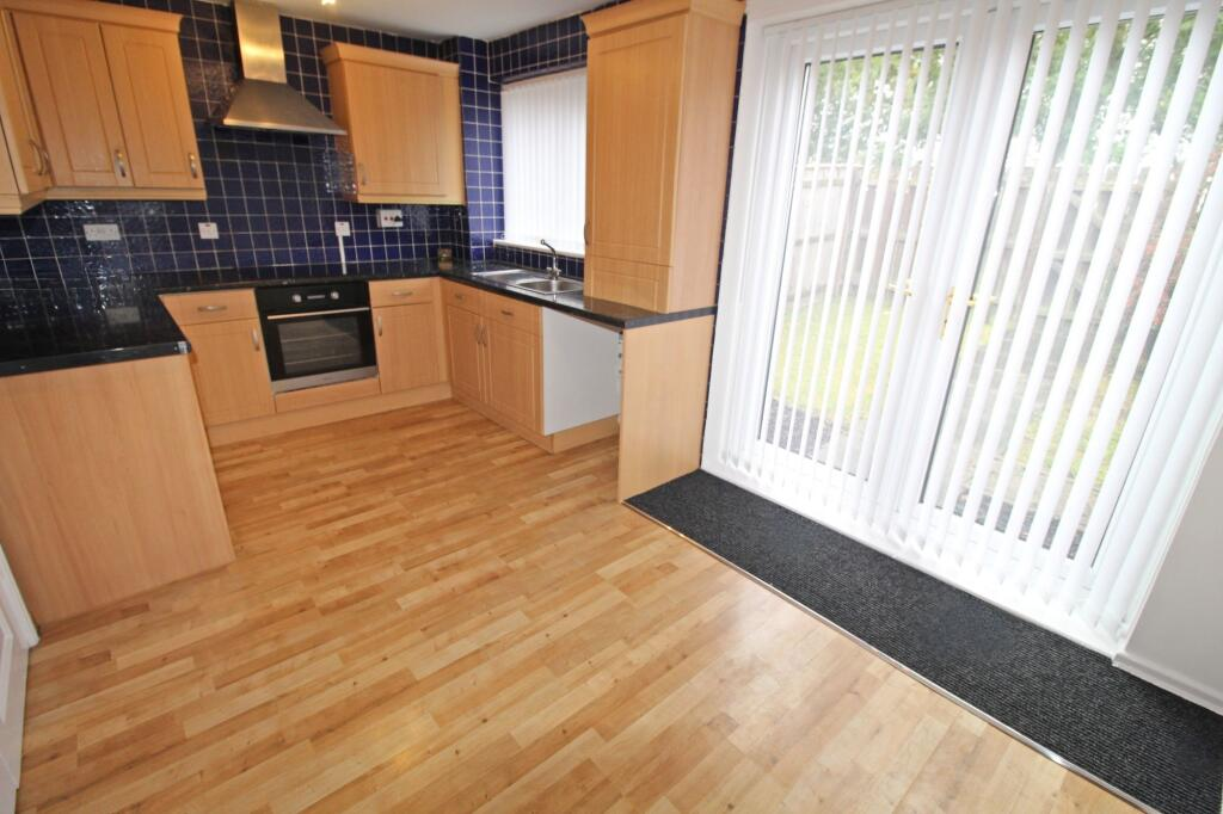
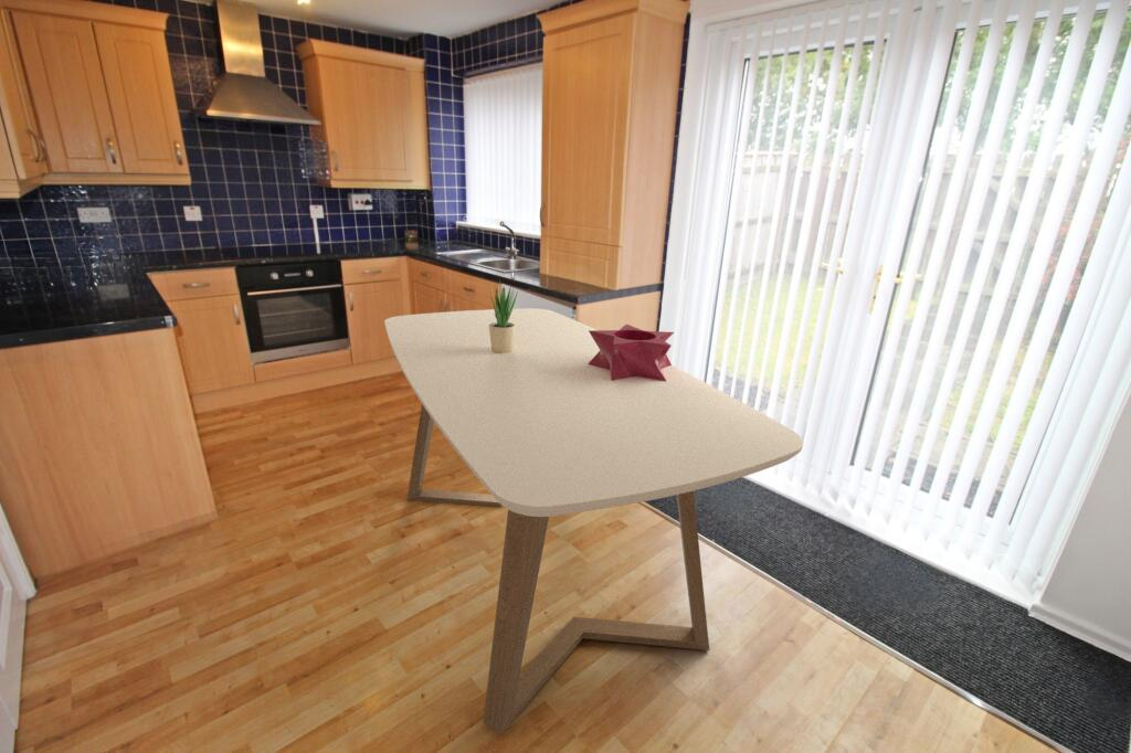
+ dining table (533, 465)
+ potted plant (504, 314)
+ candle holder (628, 351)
